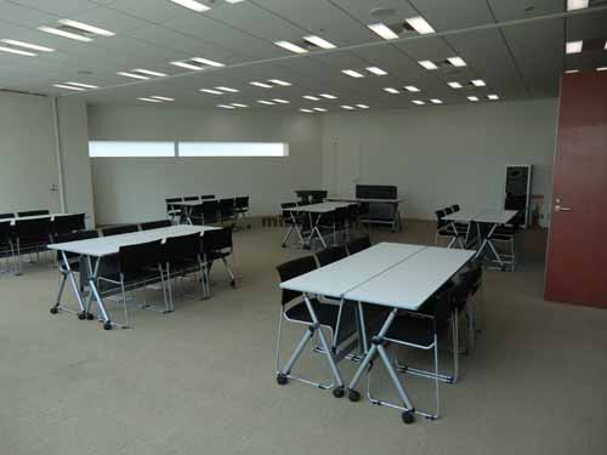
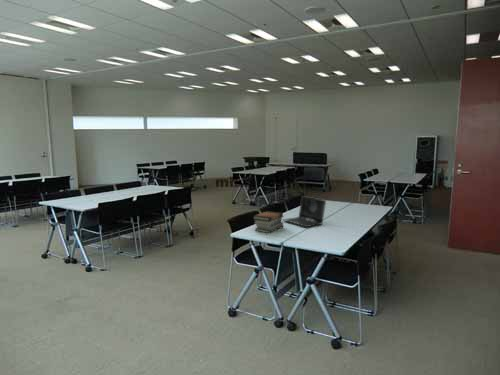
+ laptop computer (303, 210)
+ book stack (268, 221)
